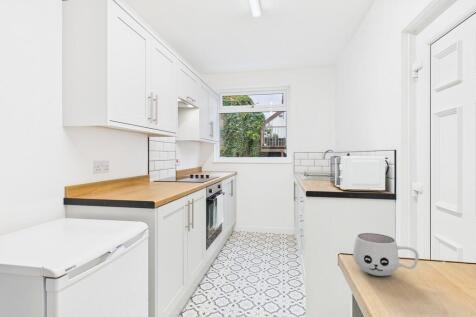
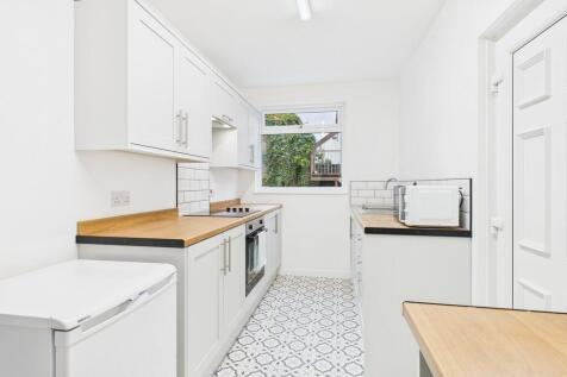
- mug (384, 256)
